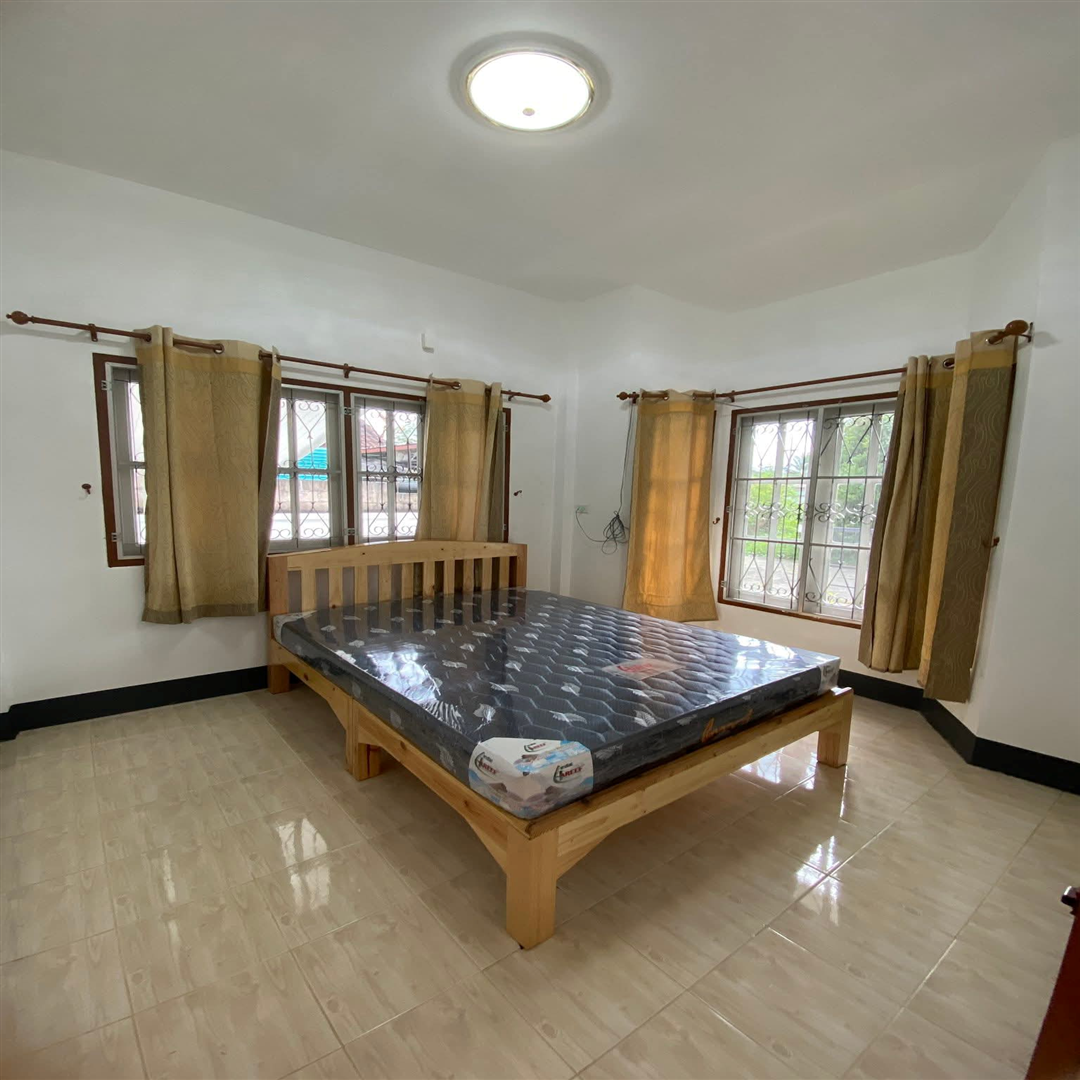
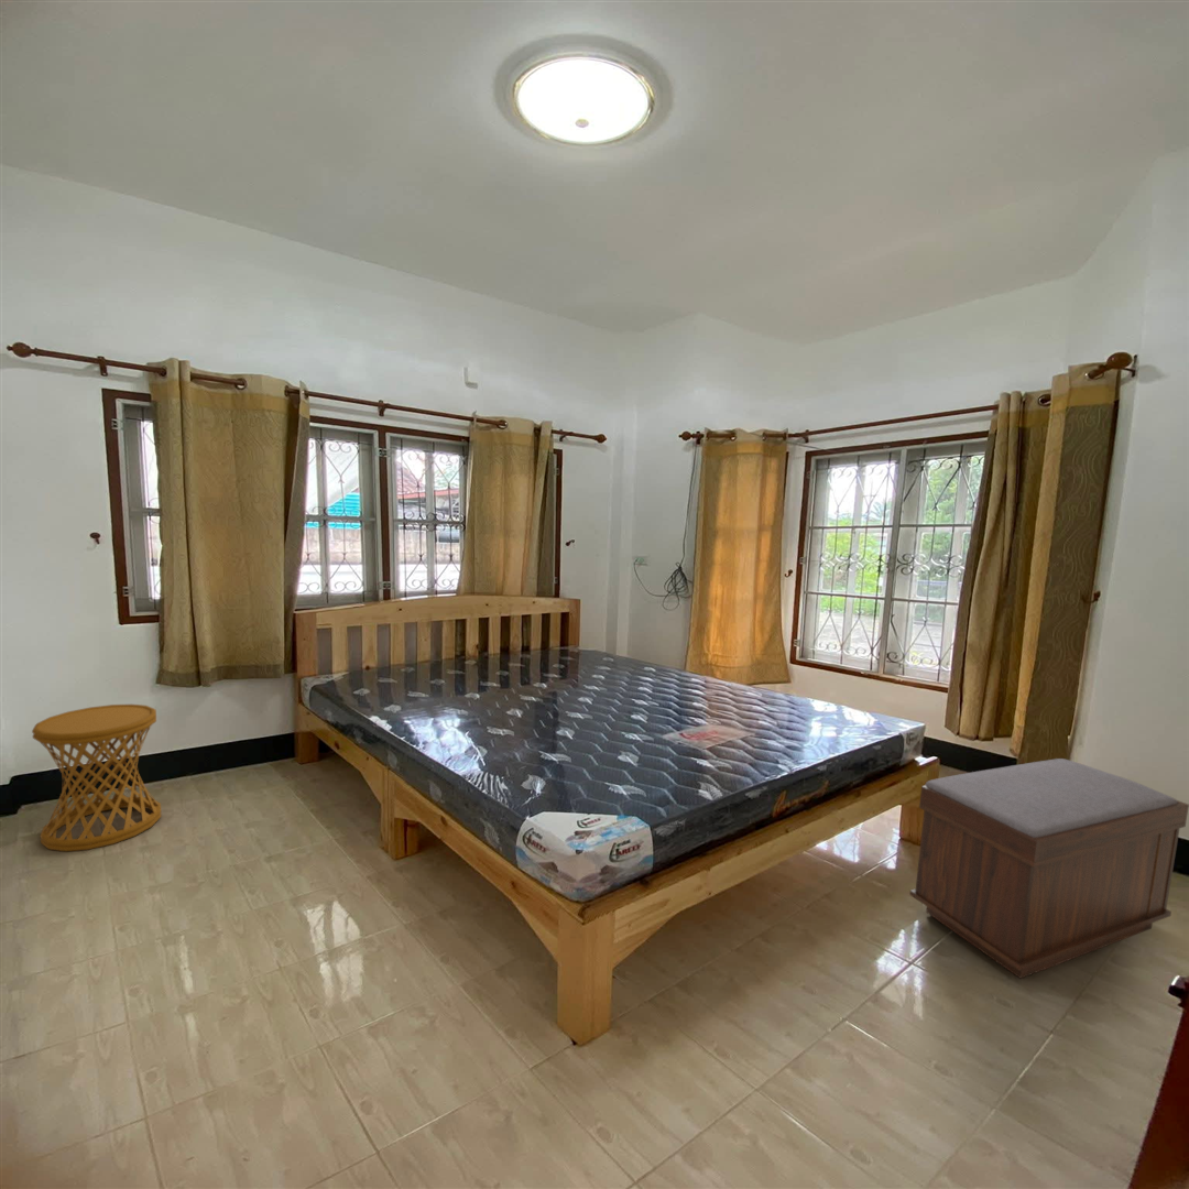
+ side table (100, 773)
+ bench (1043, 853)
